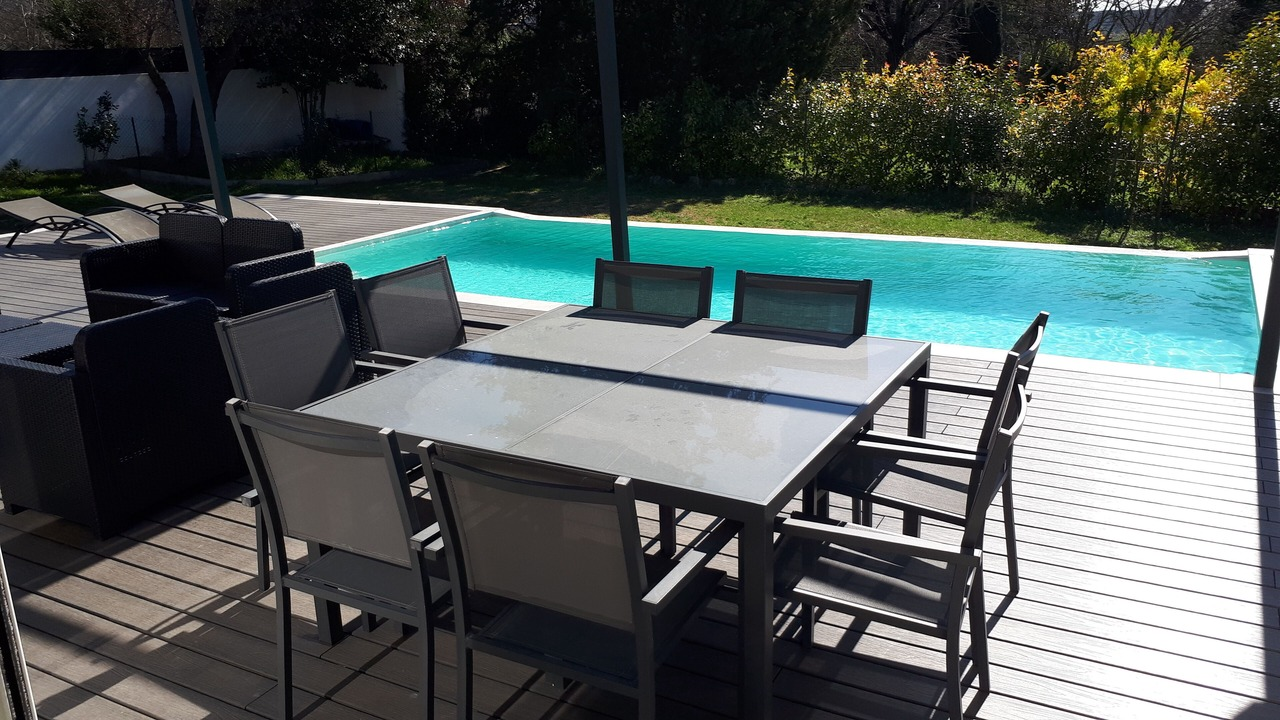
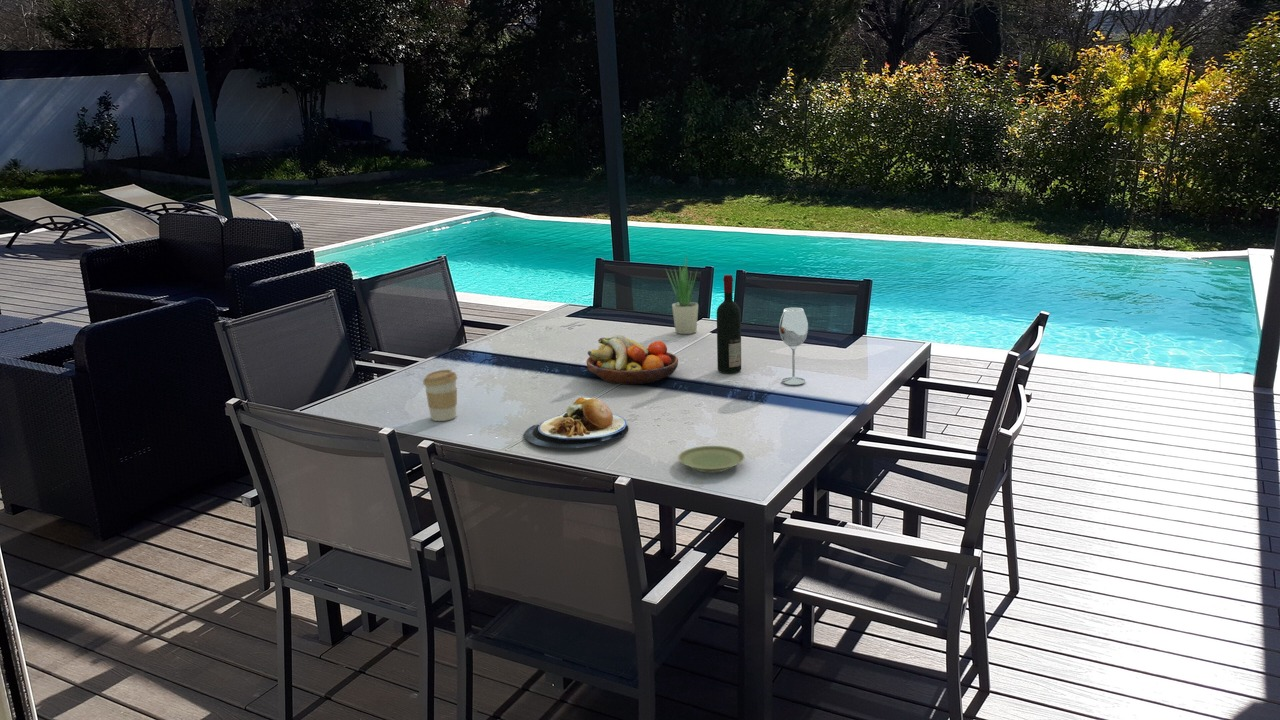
+ potted plant (682, 293)
+ coffee cup (441, 394)
+ alcohol (728, 323)
+ fruit bowl (631, 356)
+ plate (711, 460)
+ plate (575, 417)
+ wineglass (793, 345)
